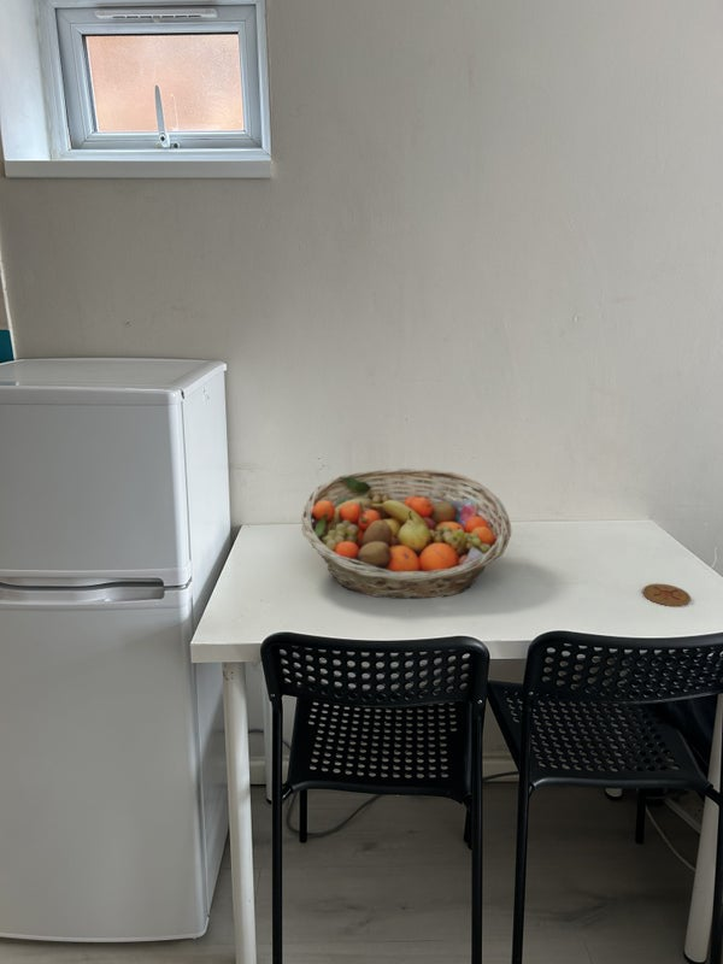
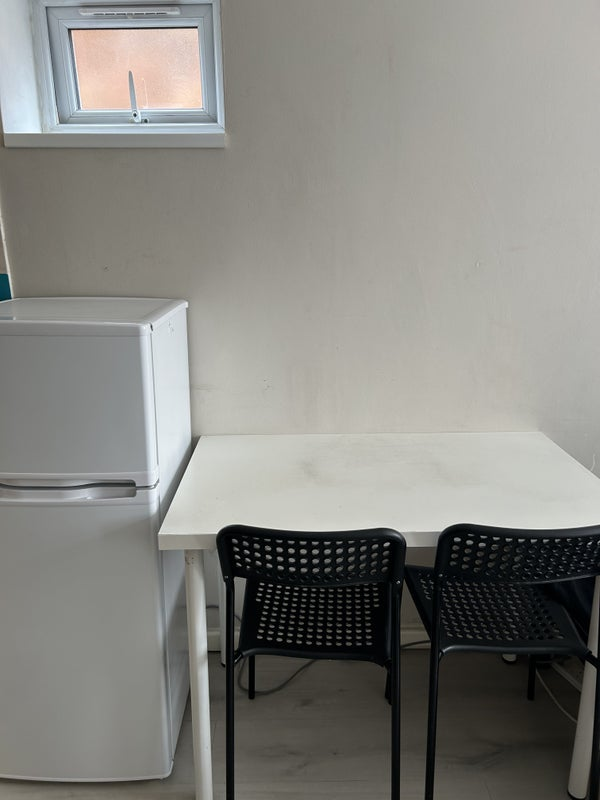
- coaster (665, 594)
- fruit basket (405, 531)
